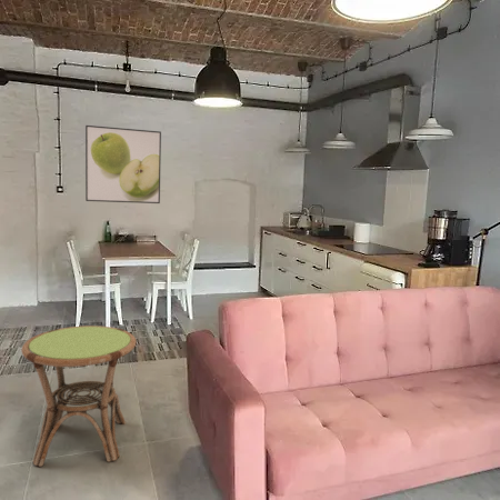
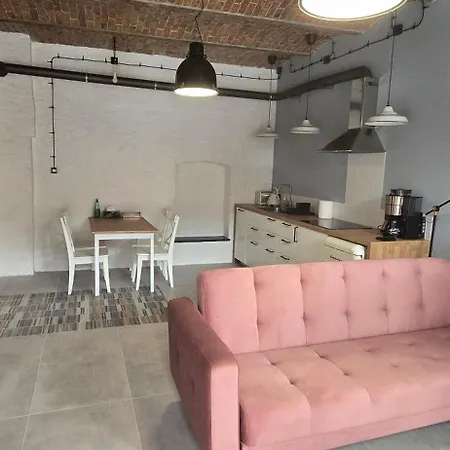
- side table (80, 391)
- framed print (123, 166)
